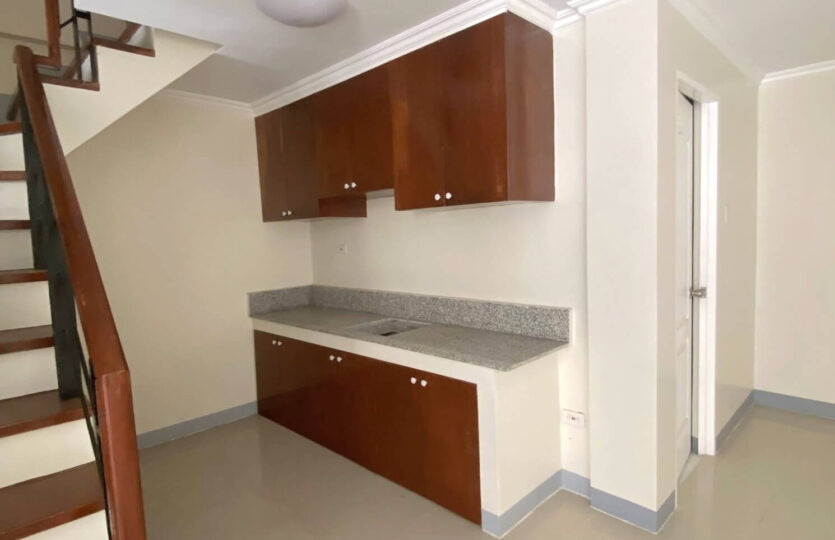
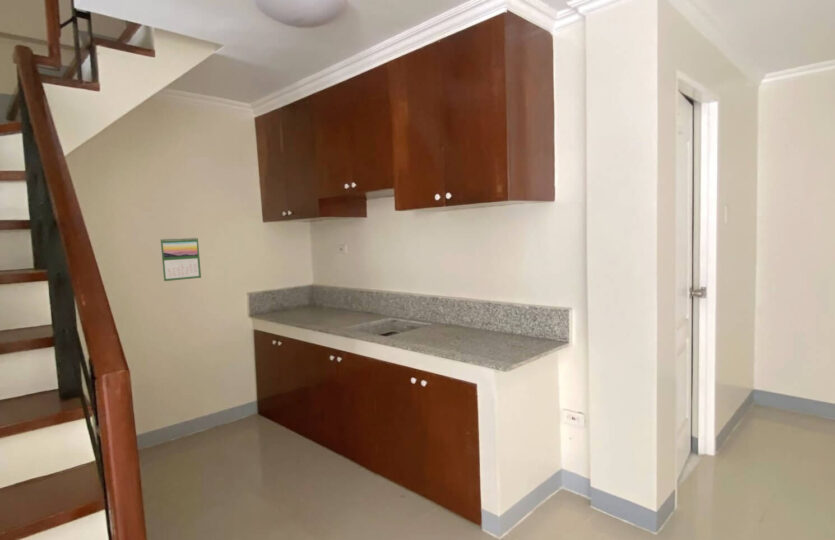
+ calendar (181, 258)
